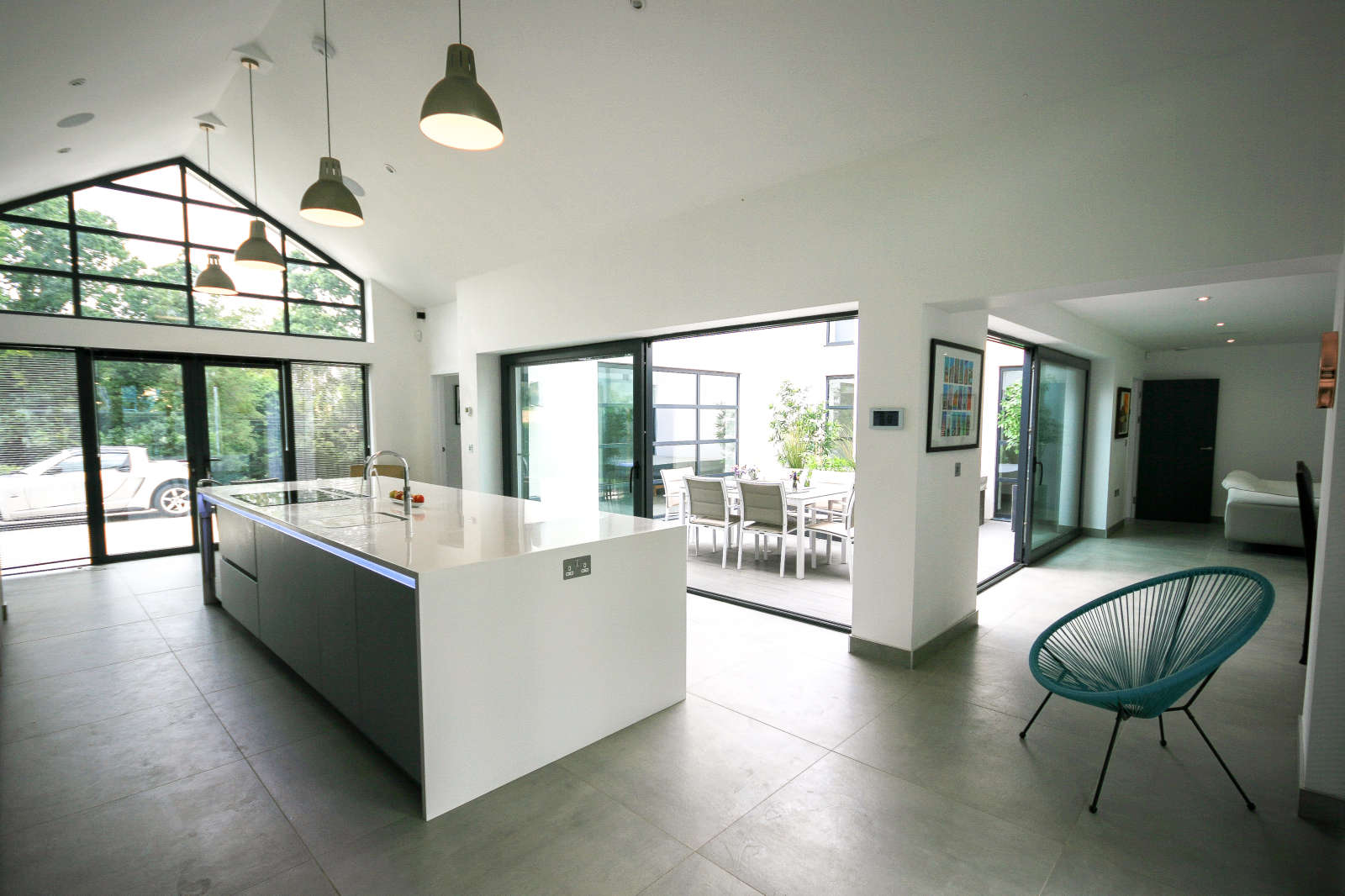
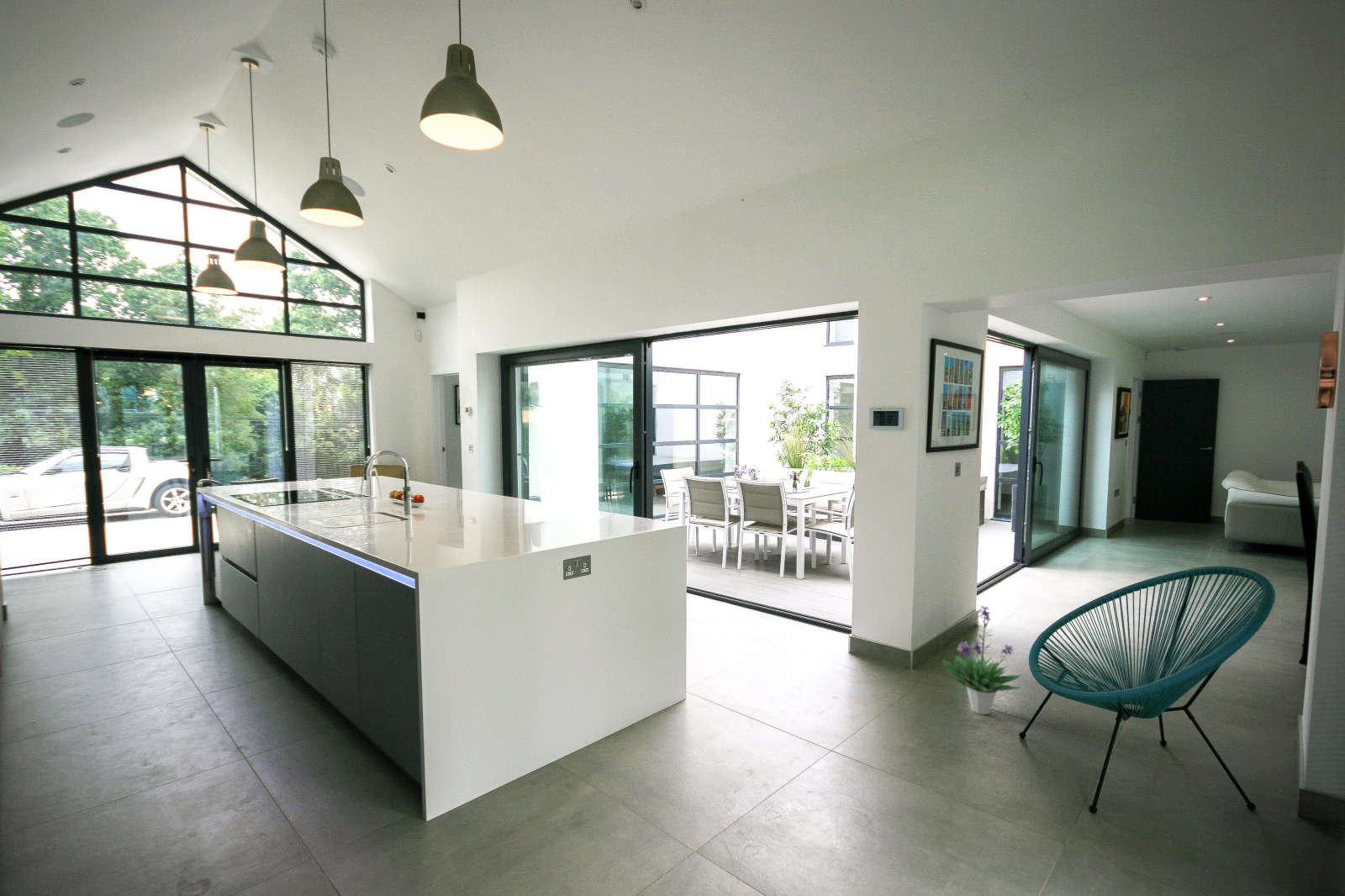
+ potted plant (980, 660)
